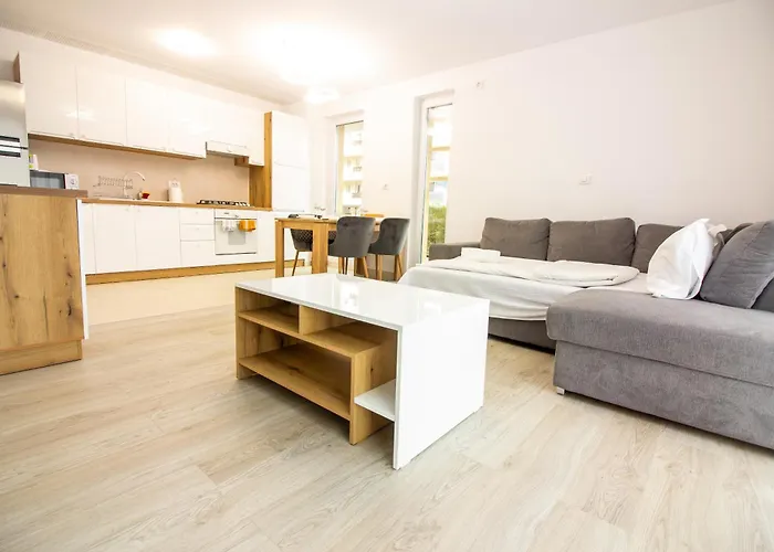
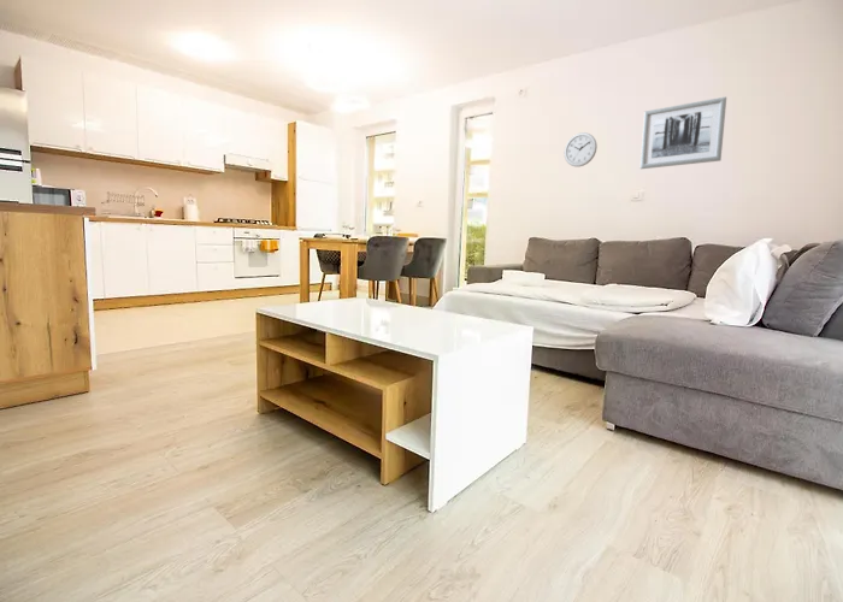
+ wall clock (579, 149)
+ wall art (680, 135)
